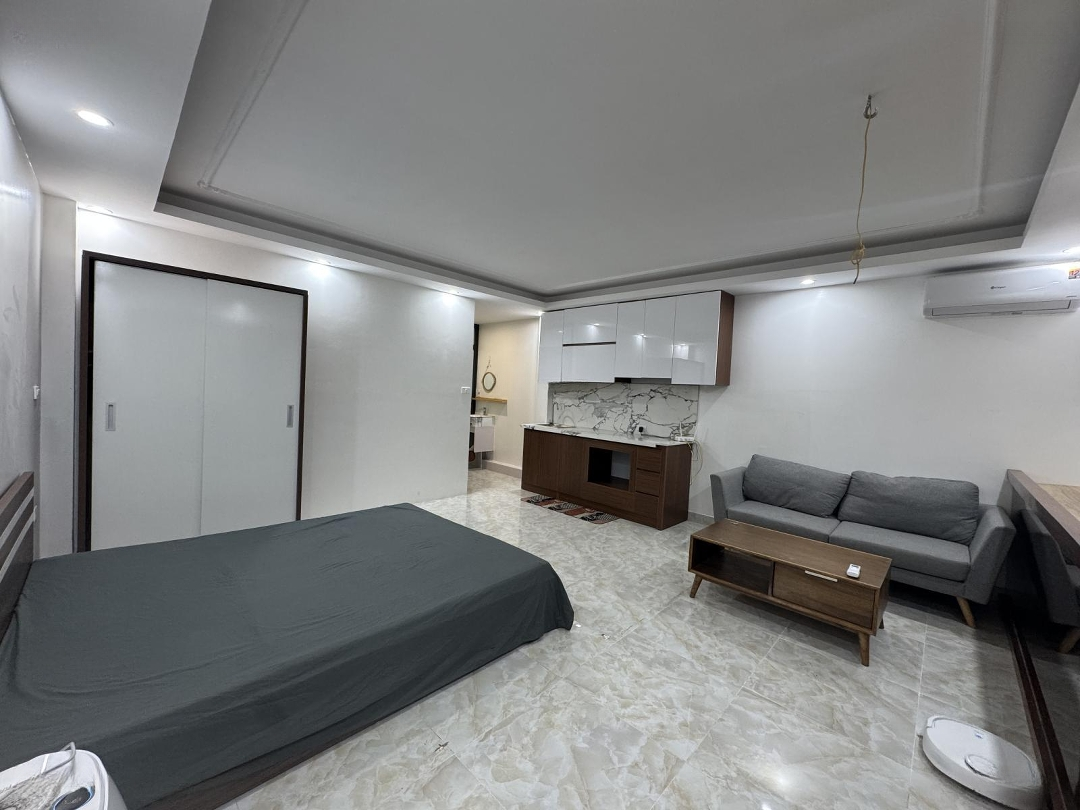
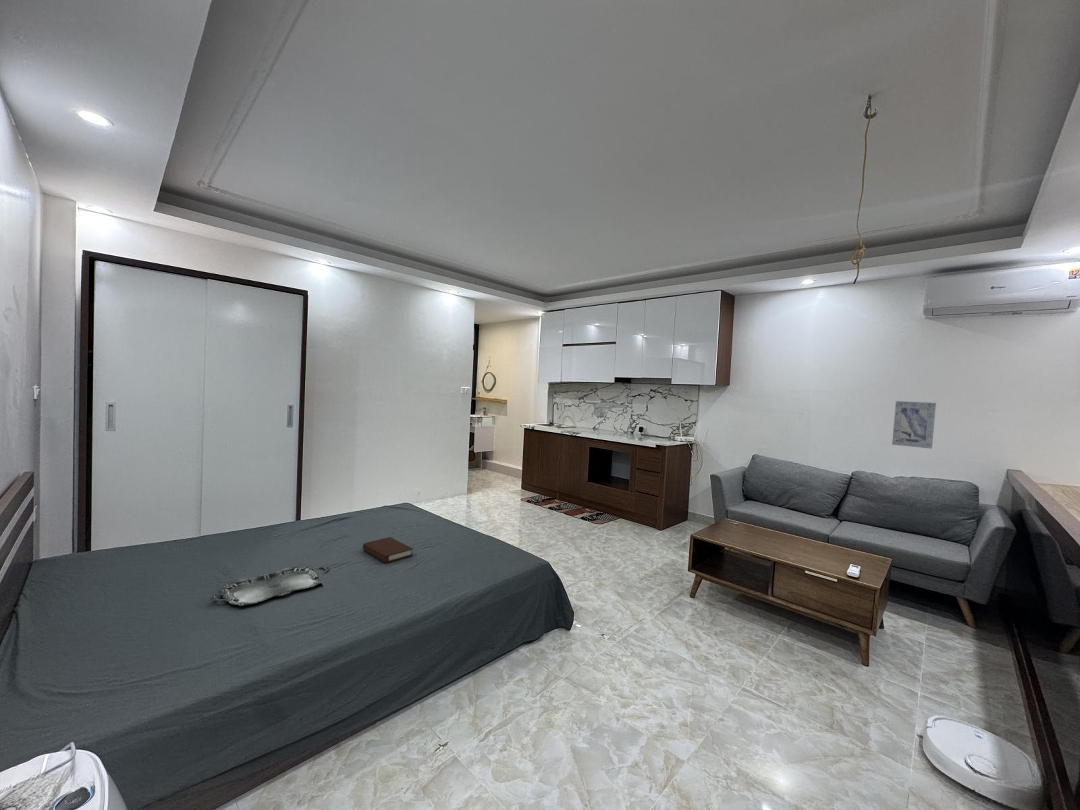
+ book (387, 549)
+ serving tray (274, 583)
+ wall art (913, 424)
